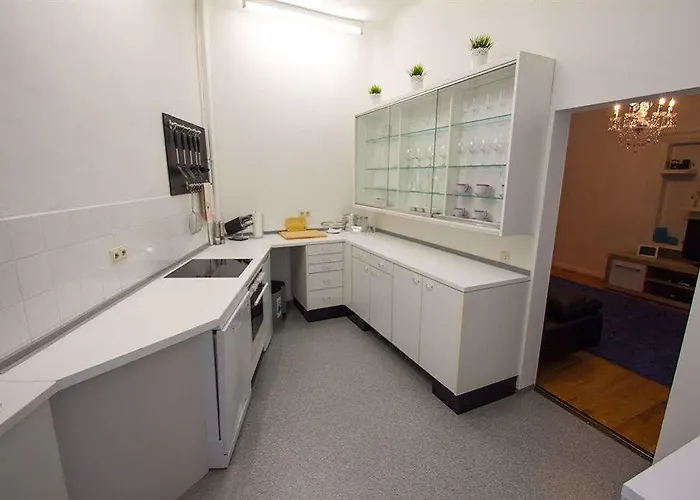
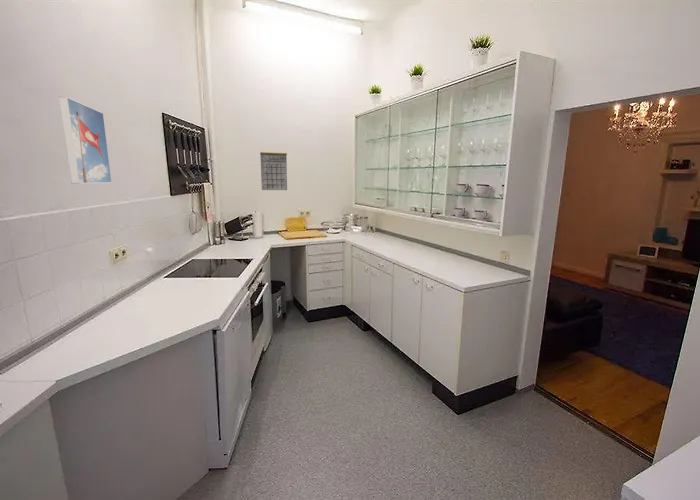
+ calendar (273, 167)
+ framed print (88, 145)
